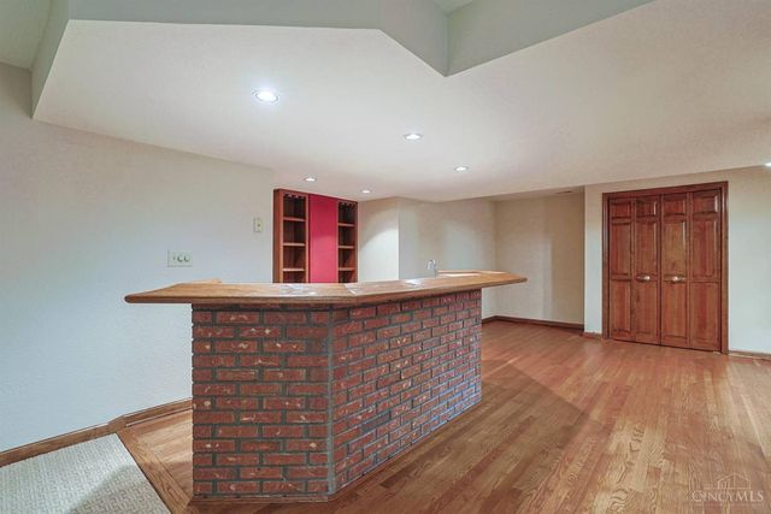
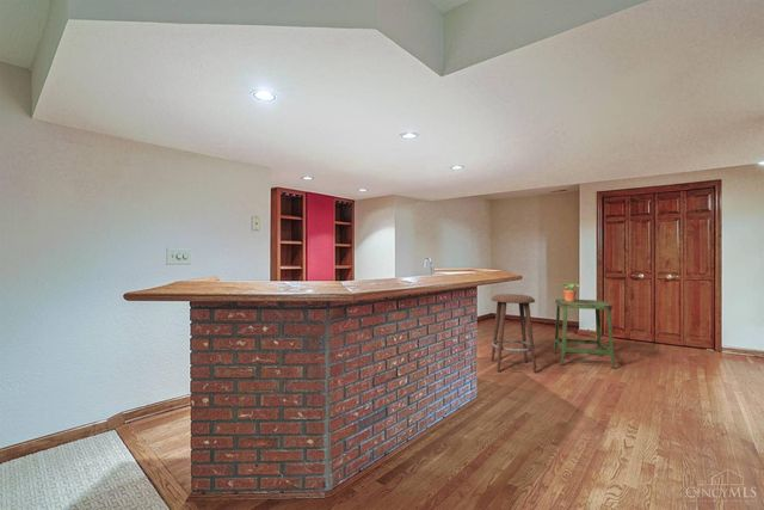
+ stool (509, 339)
+ potted plant (571, 291)
+ stool (581, 339)
